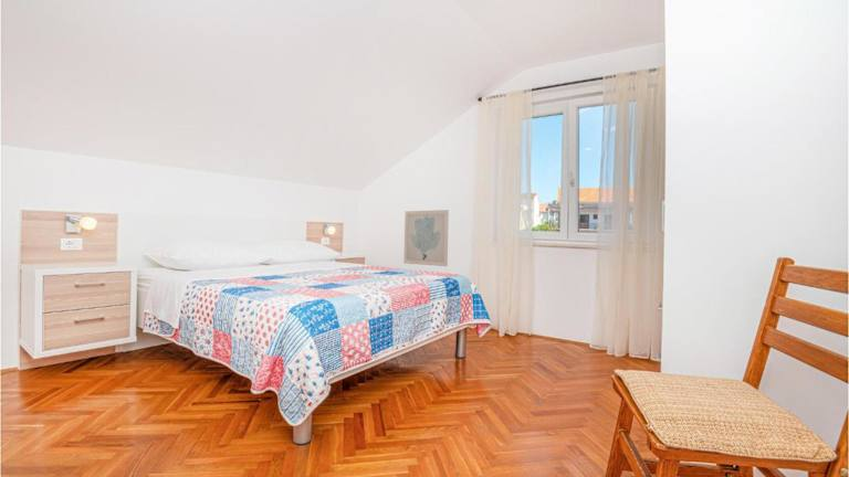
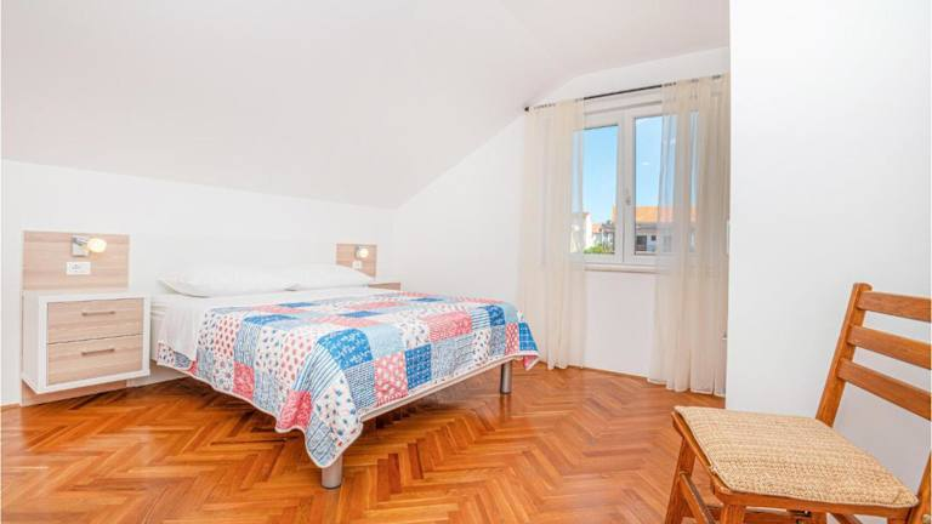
- wall art (424, 237)
